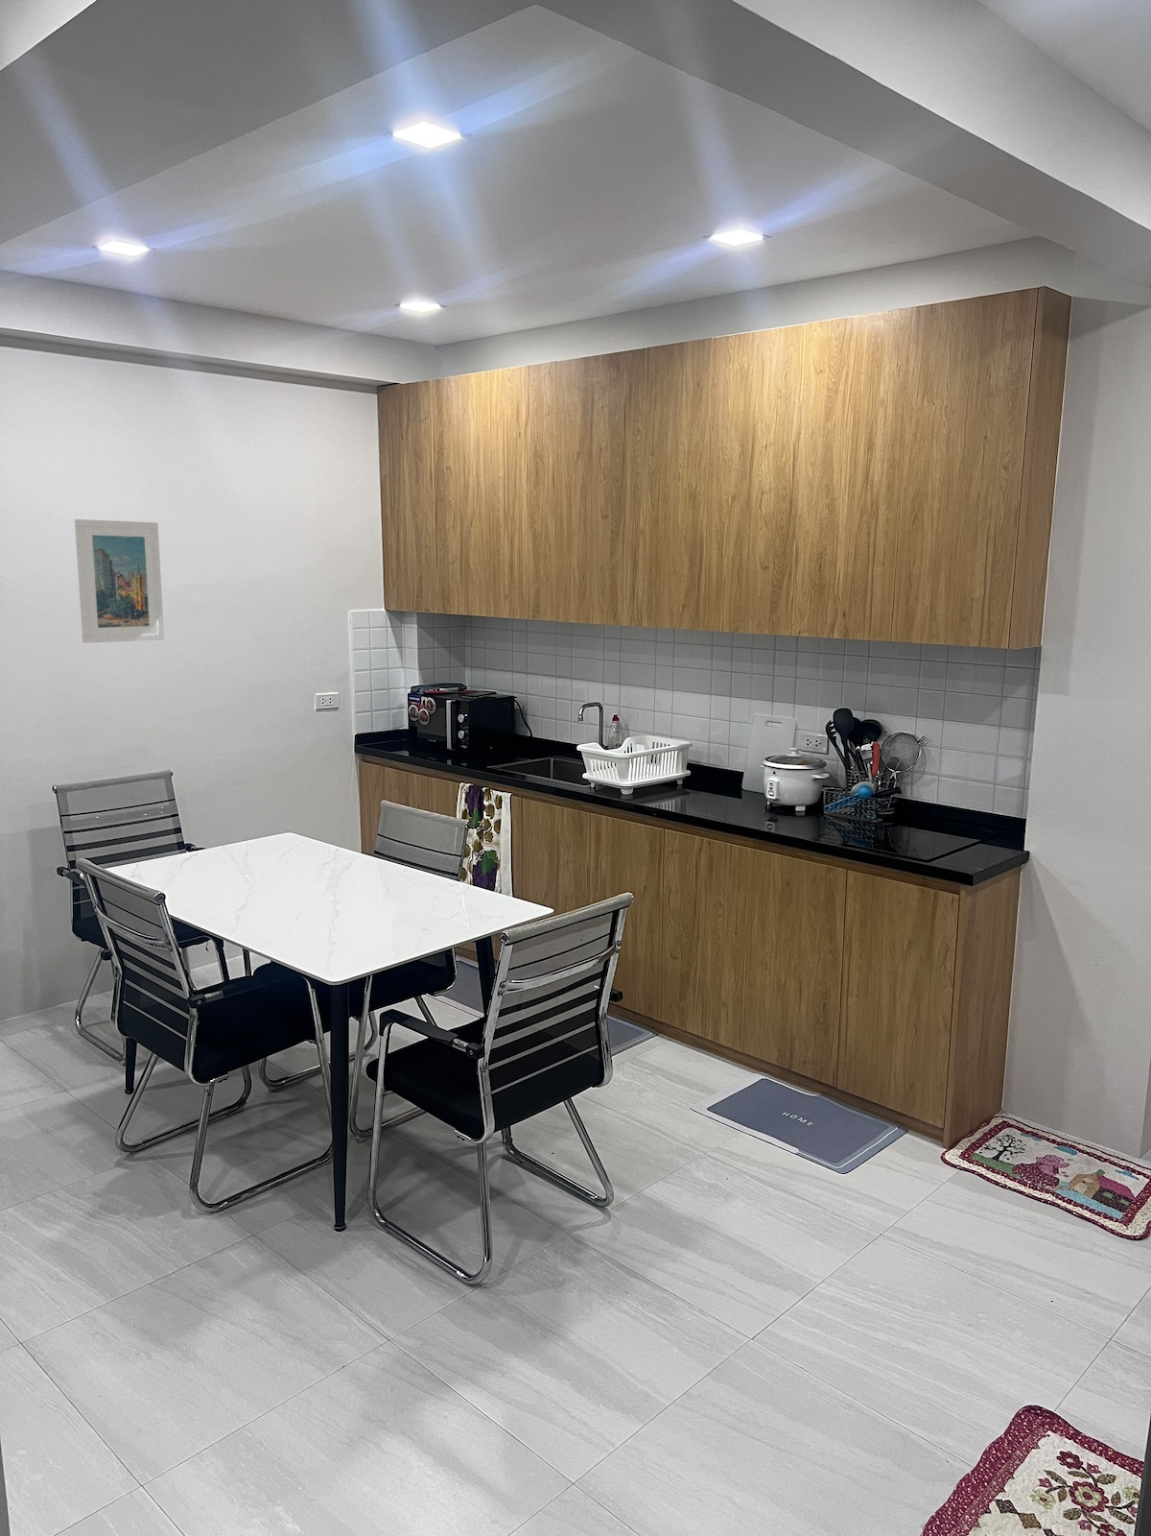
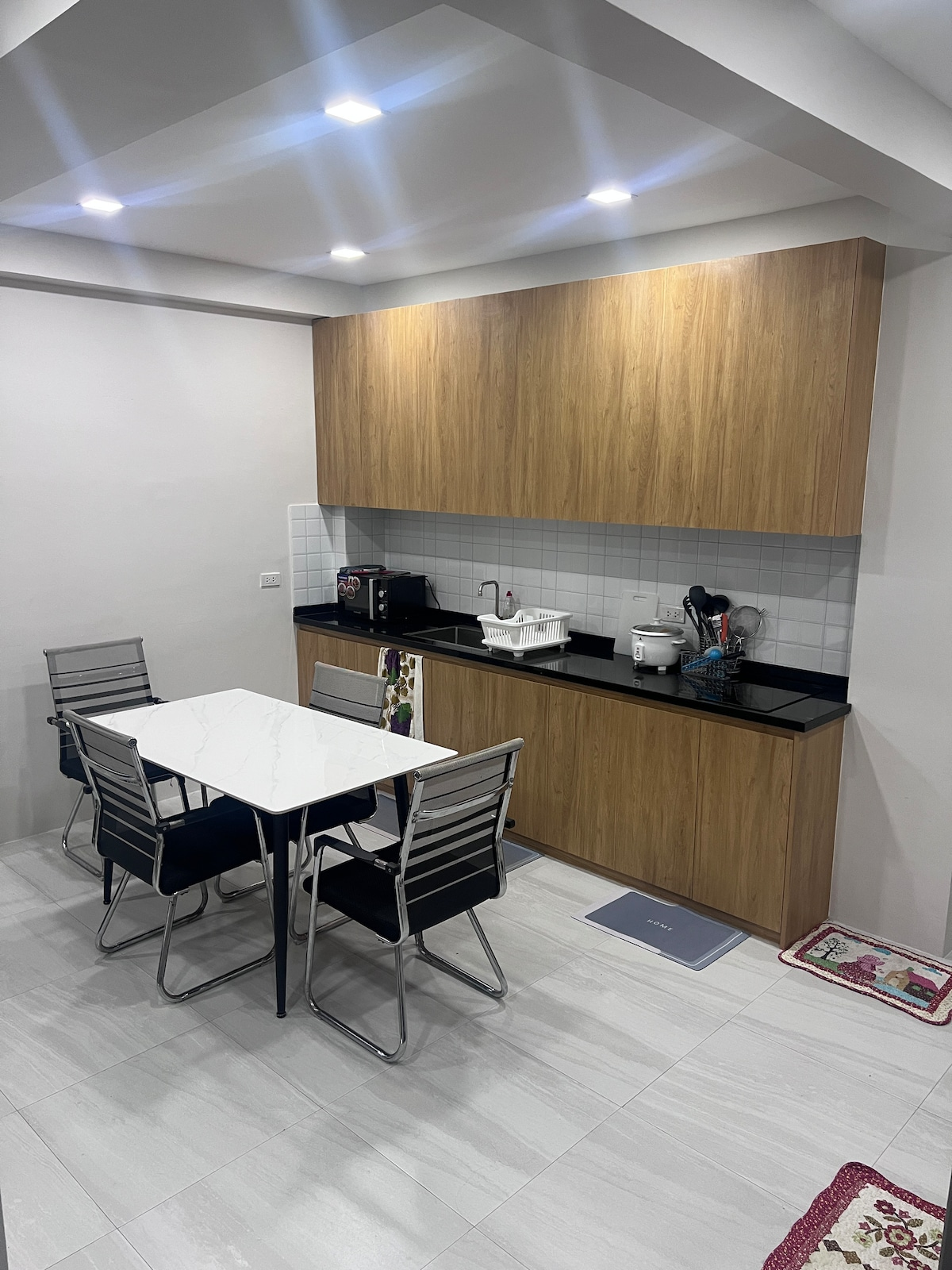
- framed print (121, 582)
